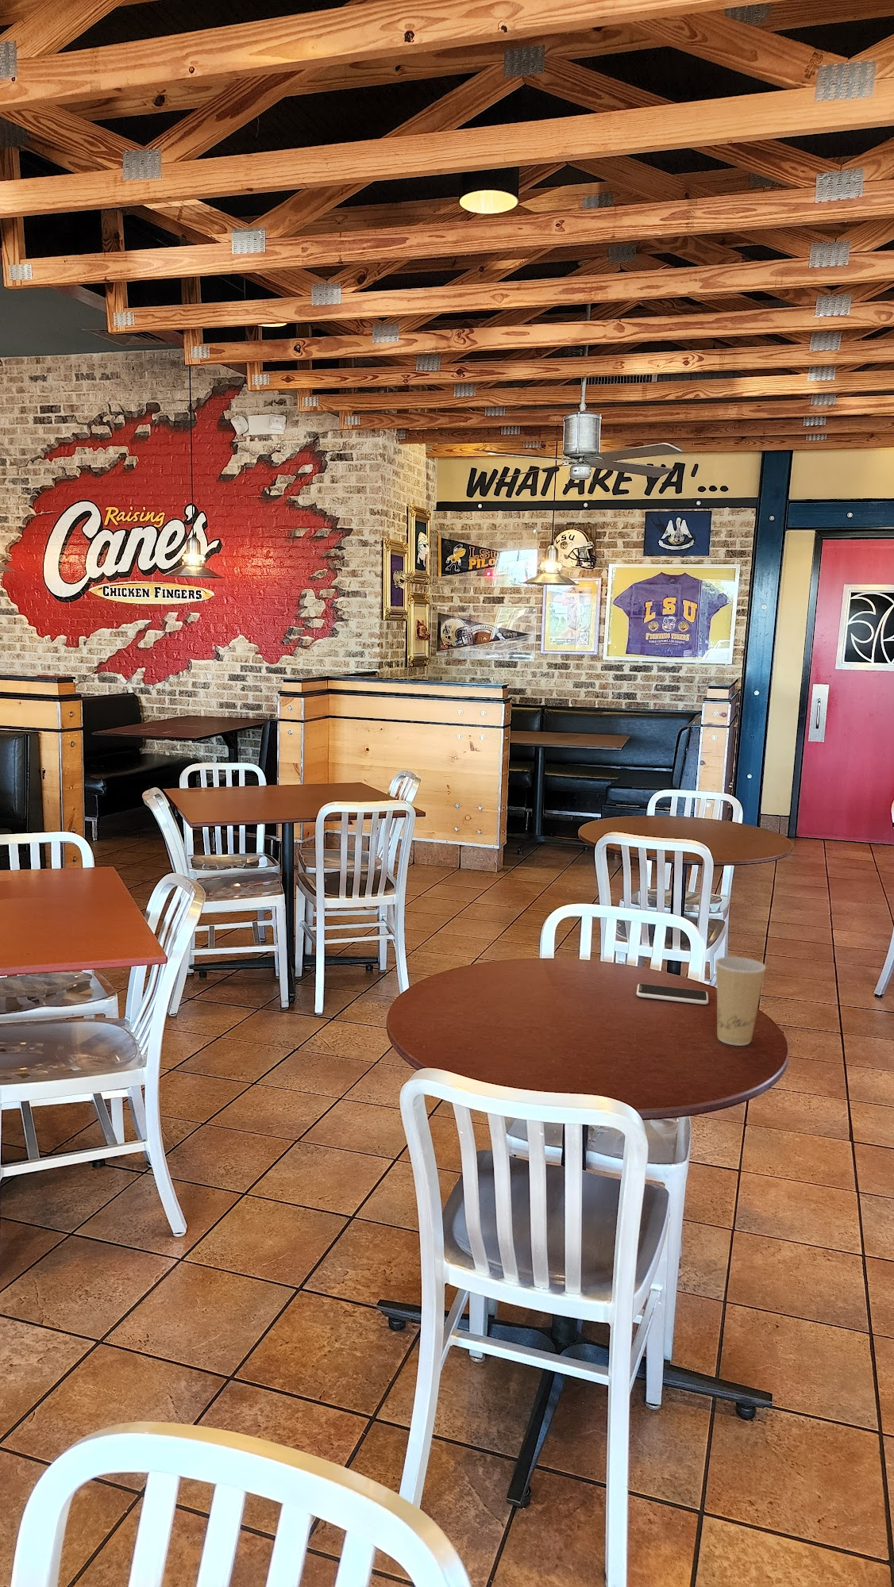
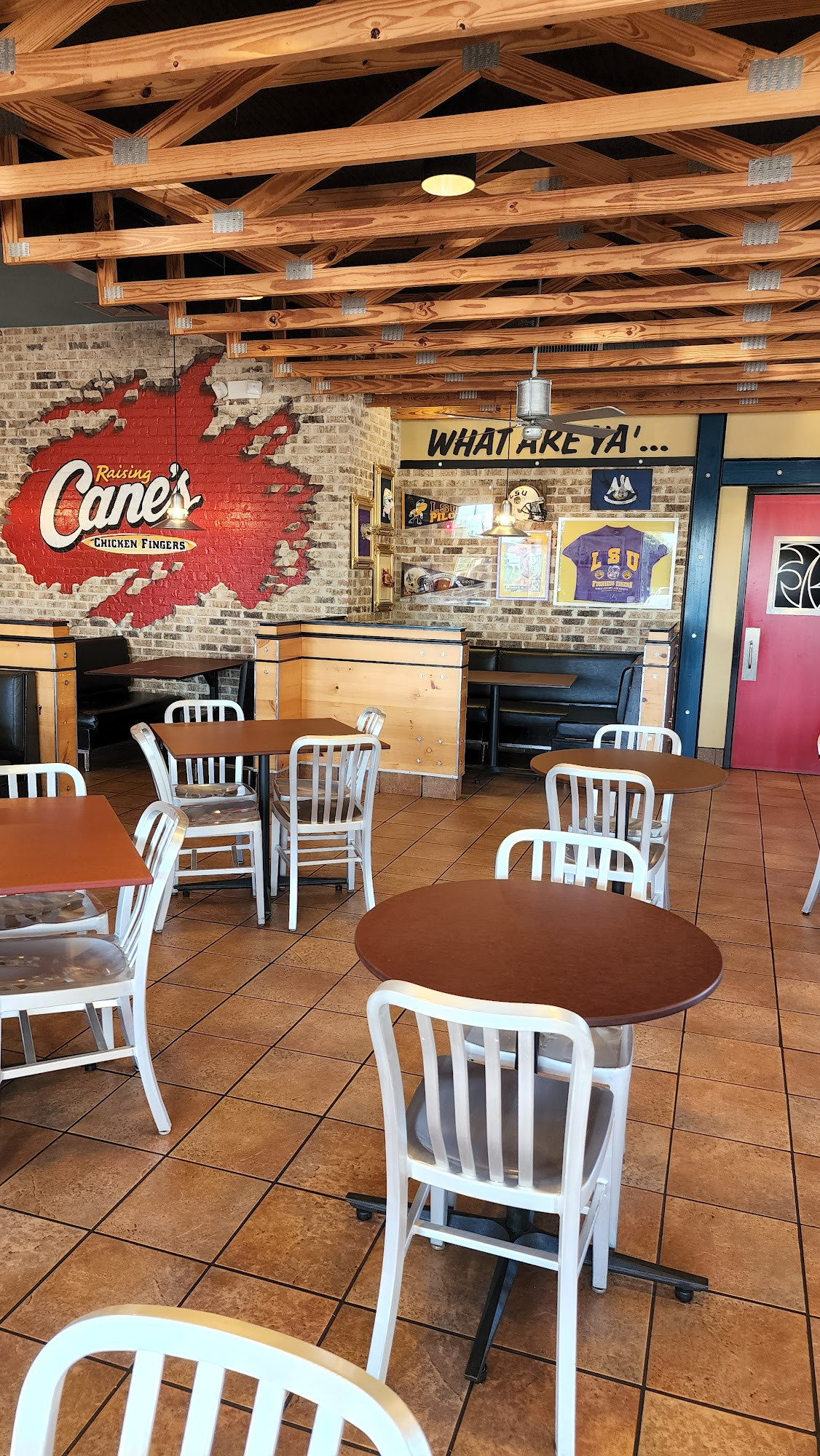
- paper cup (737, 1002)
- smartphone (672, 993)
